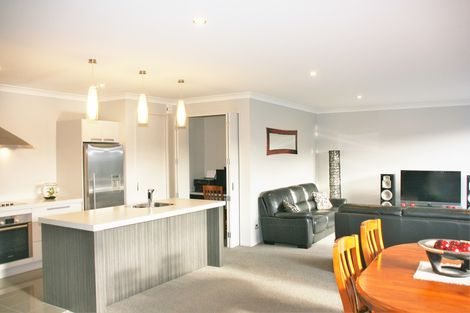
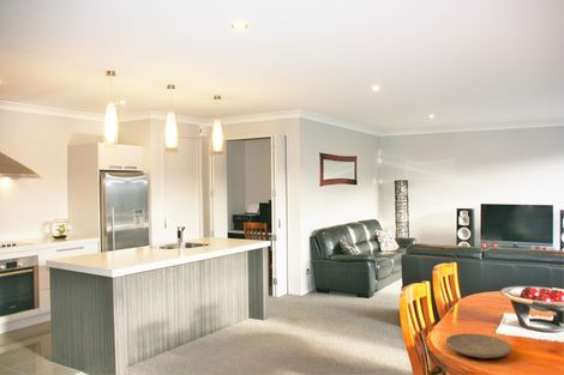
+ plate (478, 347)
